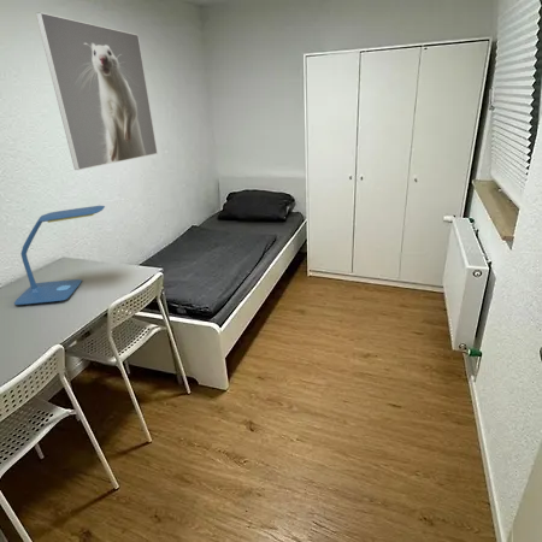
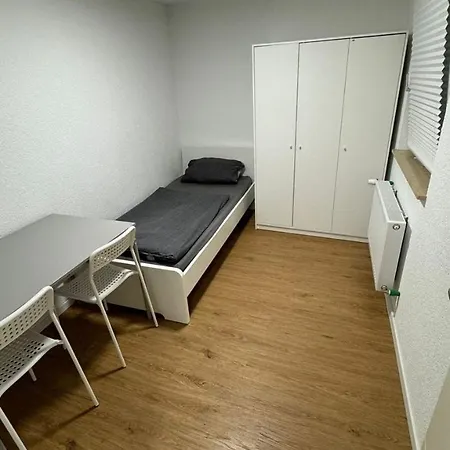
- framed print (108, 96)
- desk lamp (69, 279)
